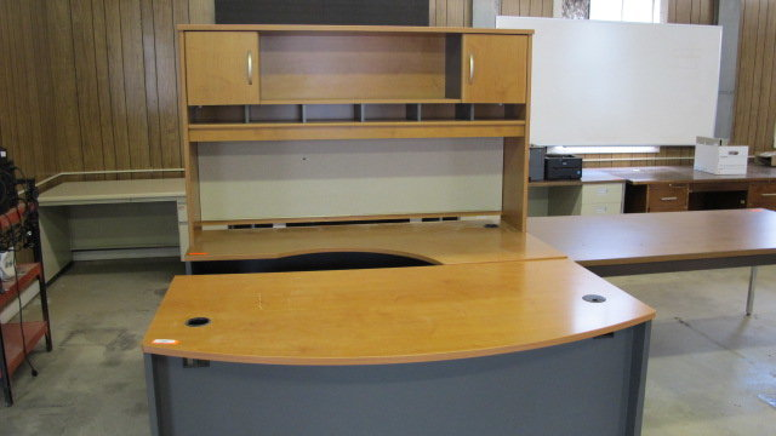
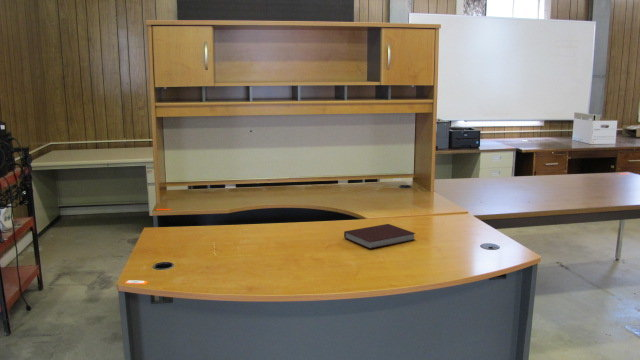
+ notebook (379, 235)
